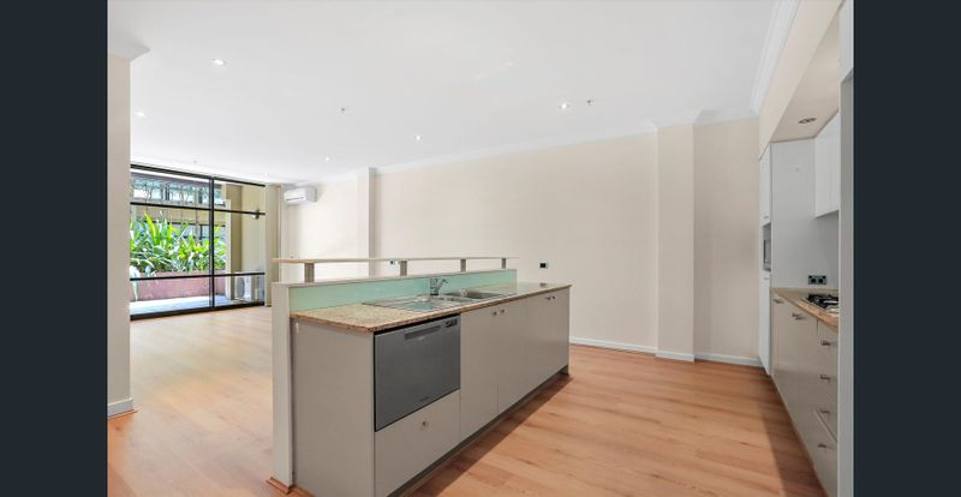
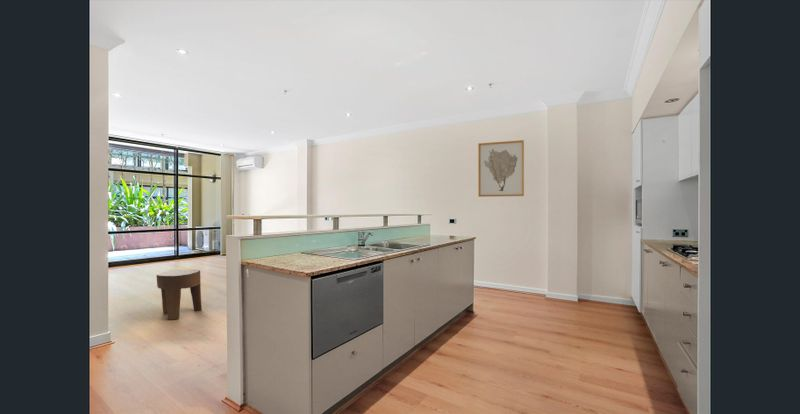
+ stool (179, 292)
+ wall art (500, 169)
